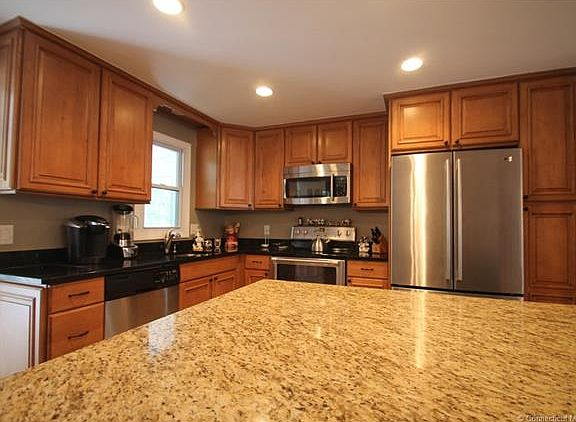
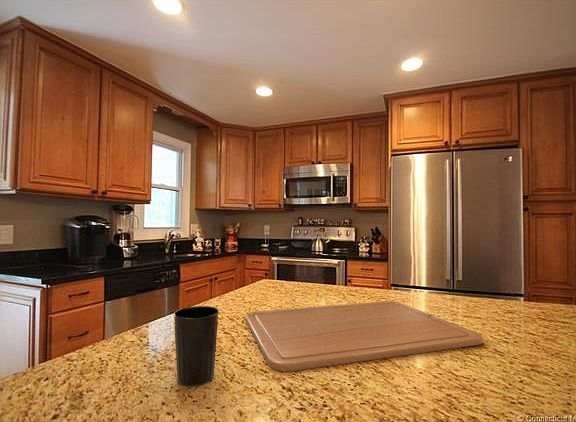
+ cup (196, 344)
+ chopping board (352, 325)
